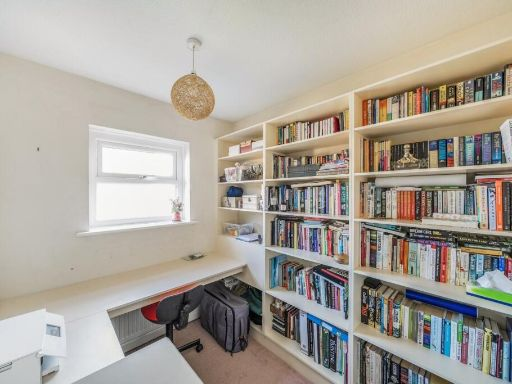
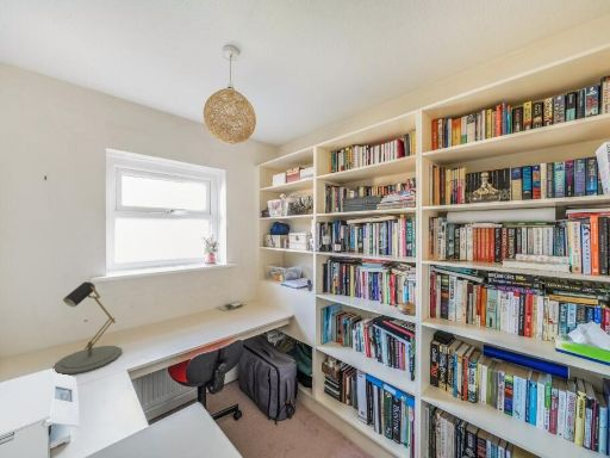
+ desk lamp (102, 326)
